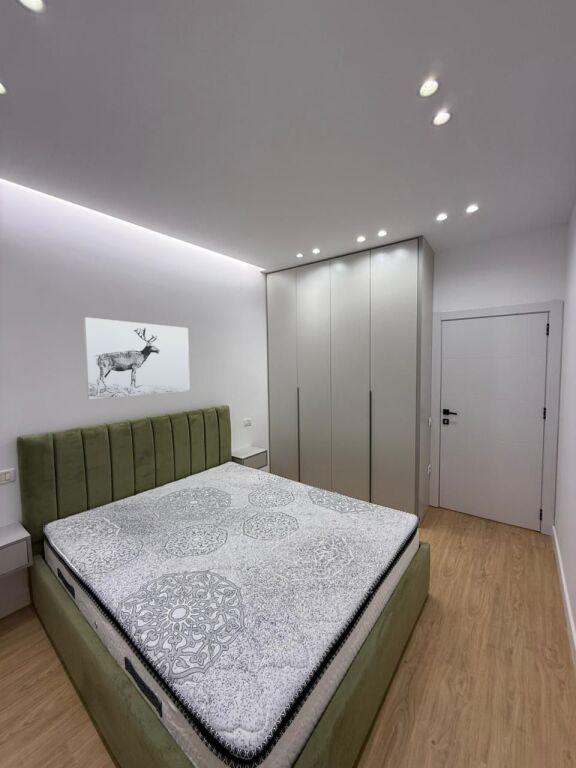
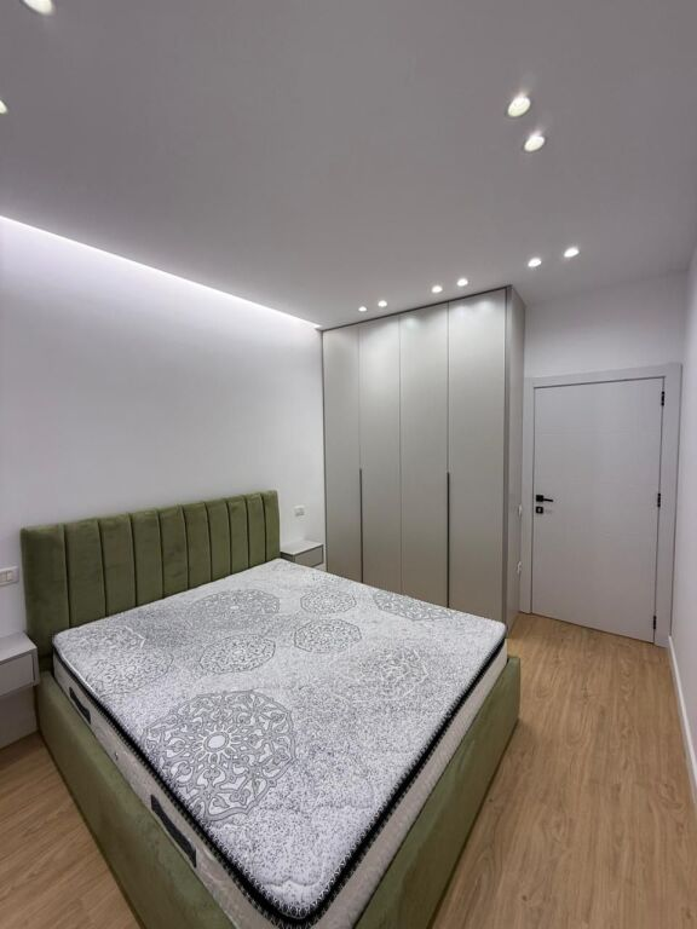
- wall art (143, 359)
